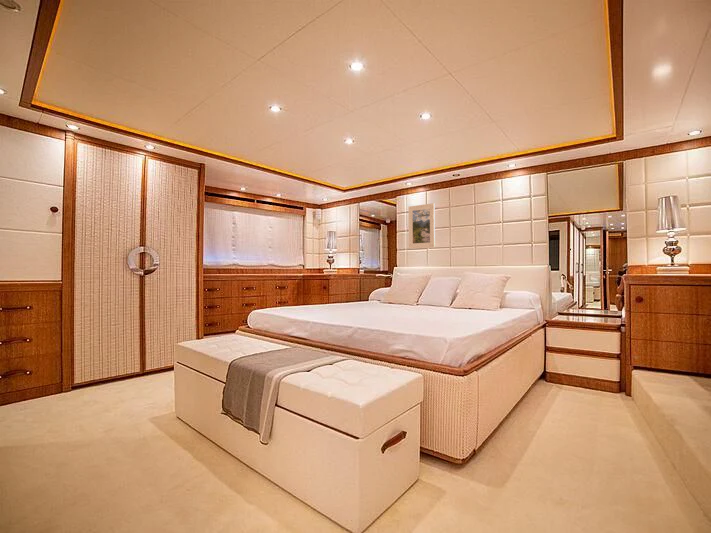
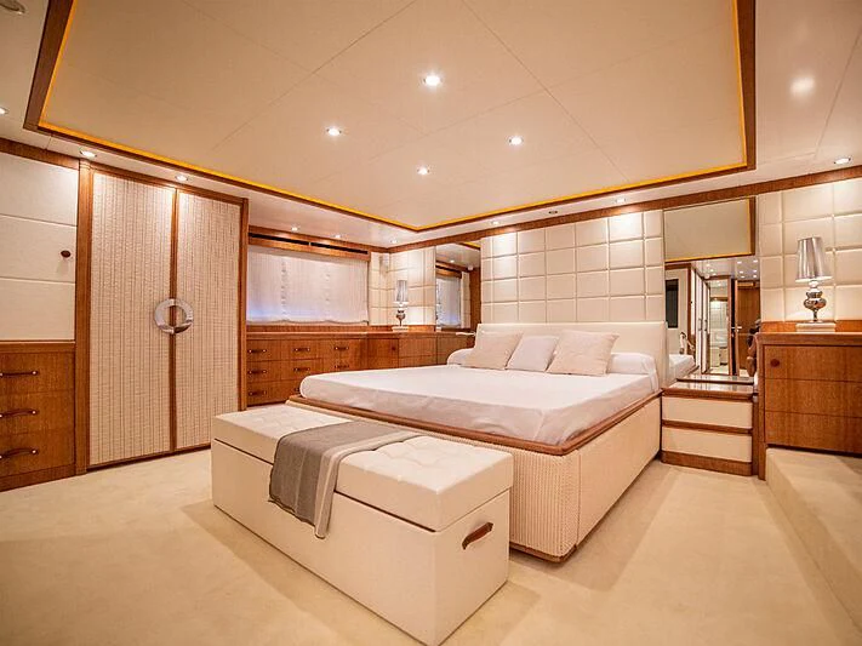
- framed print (421, 226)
